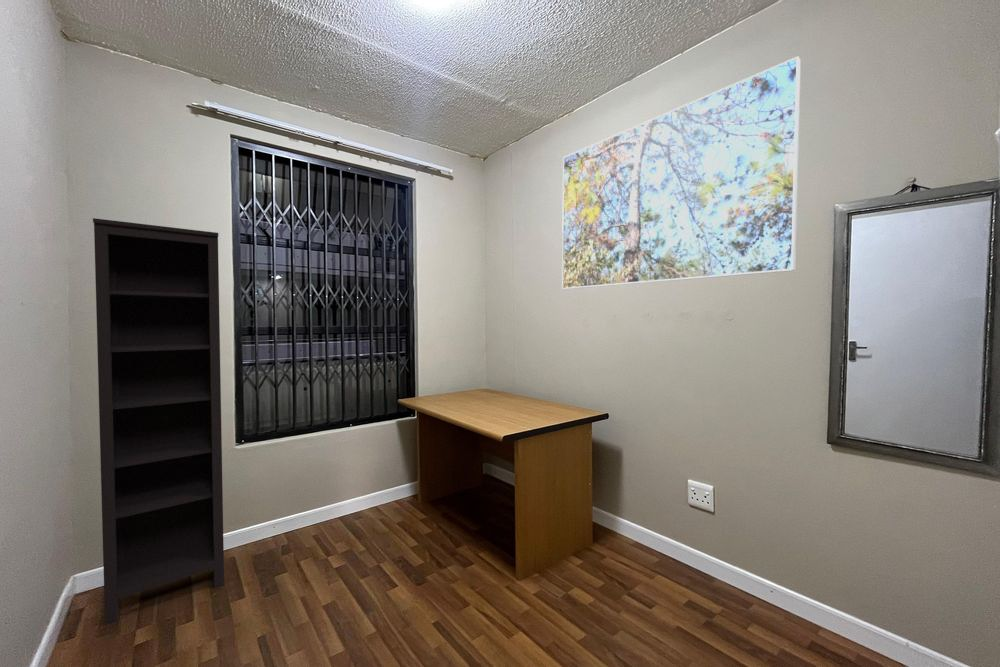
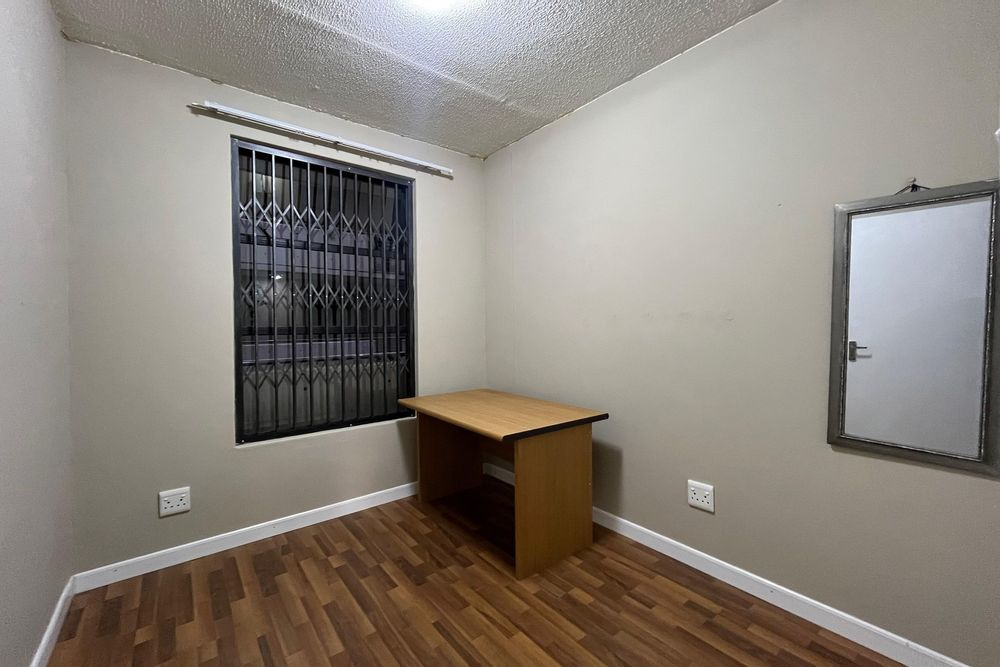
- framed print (653, 201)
- bookcase (165, 412)
